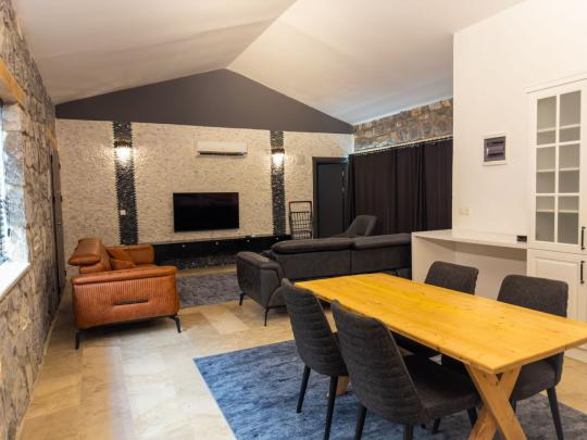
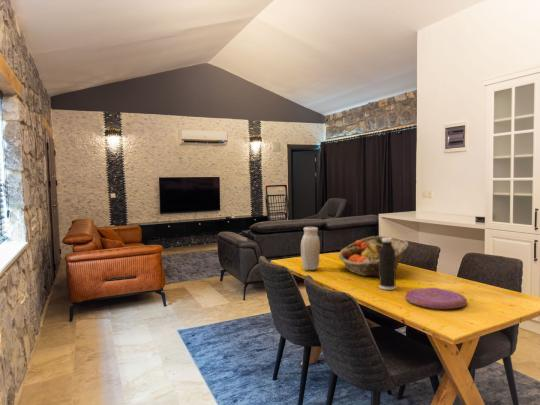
+ water bottle (387, 263)
+ plate (435, 297)
+ vase (305, 246)
+ fruit basket (372, 254)
